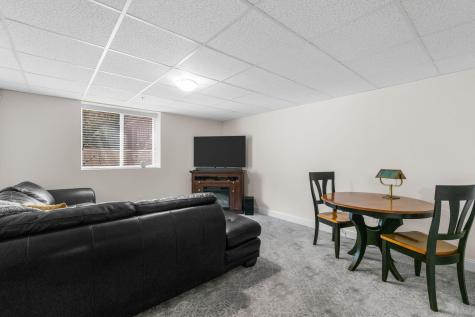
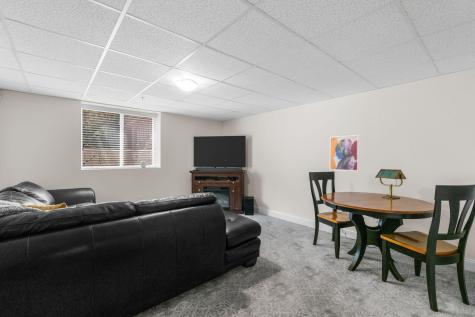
+ wall art (343, 153)
